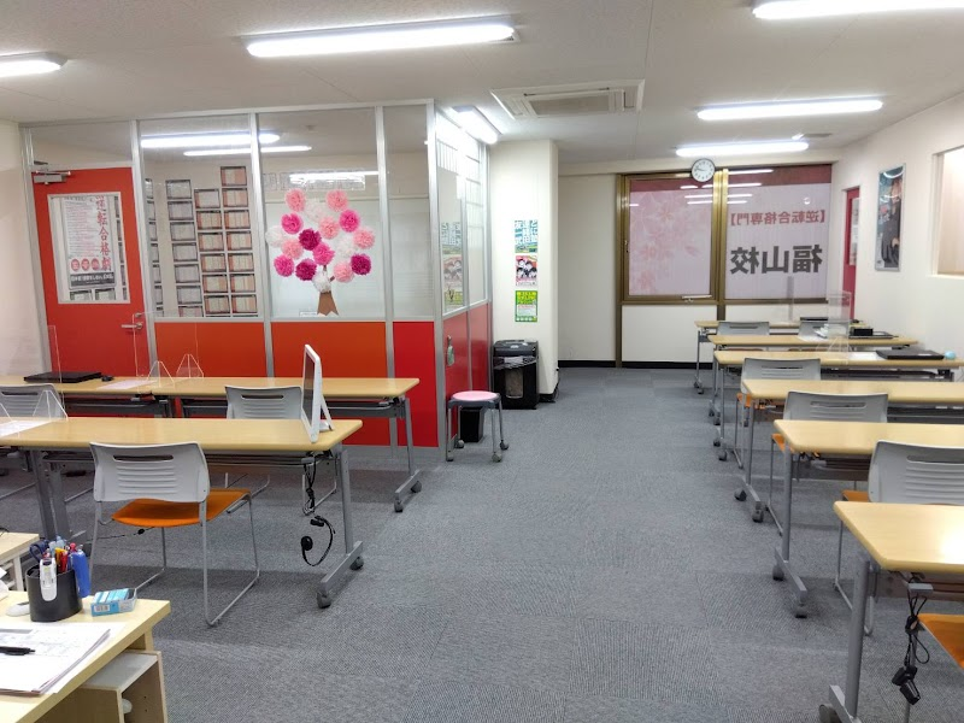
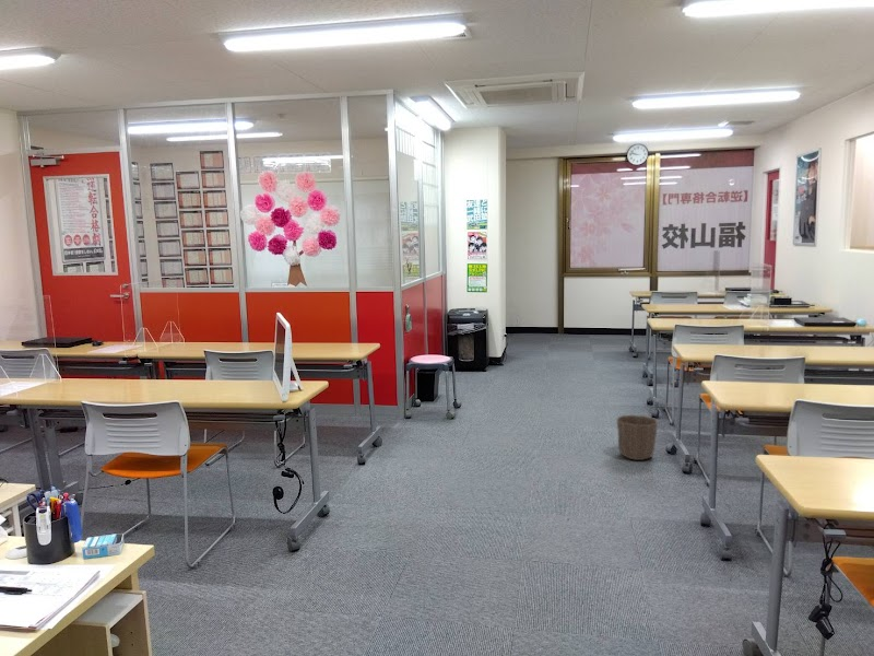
+ waste basket (636, 437)
